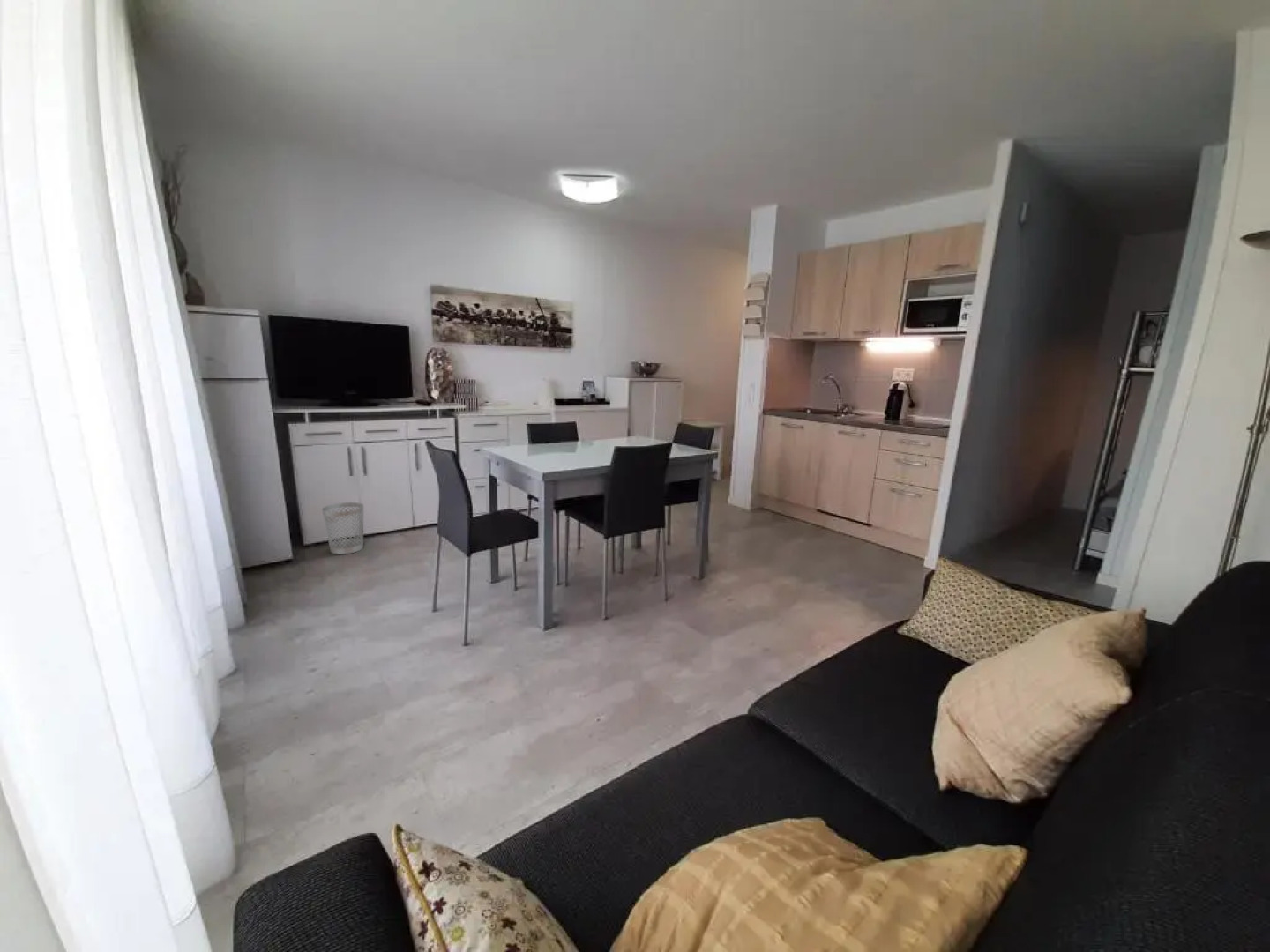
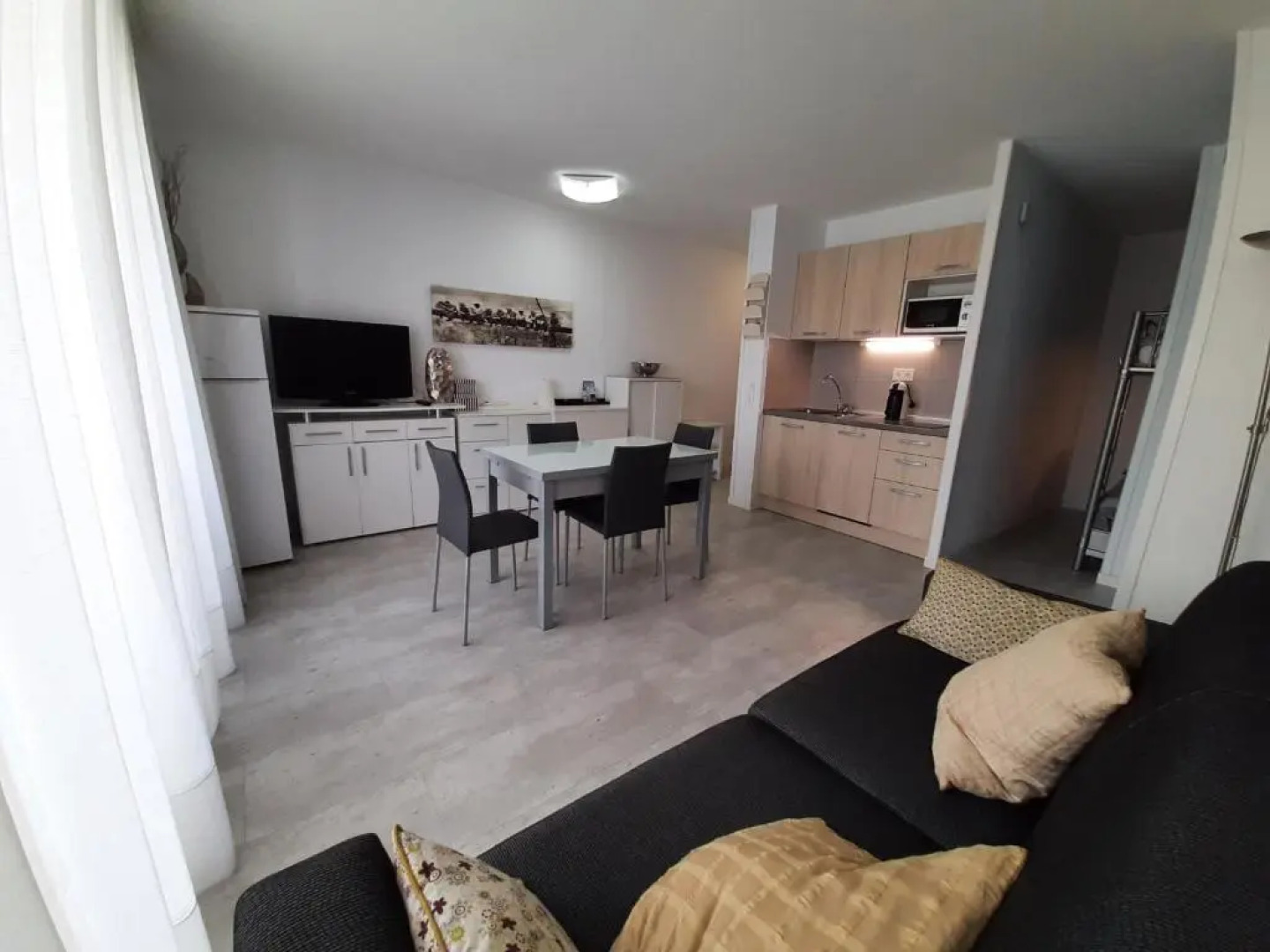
- wastebasket (344, 528)
